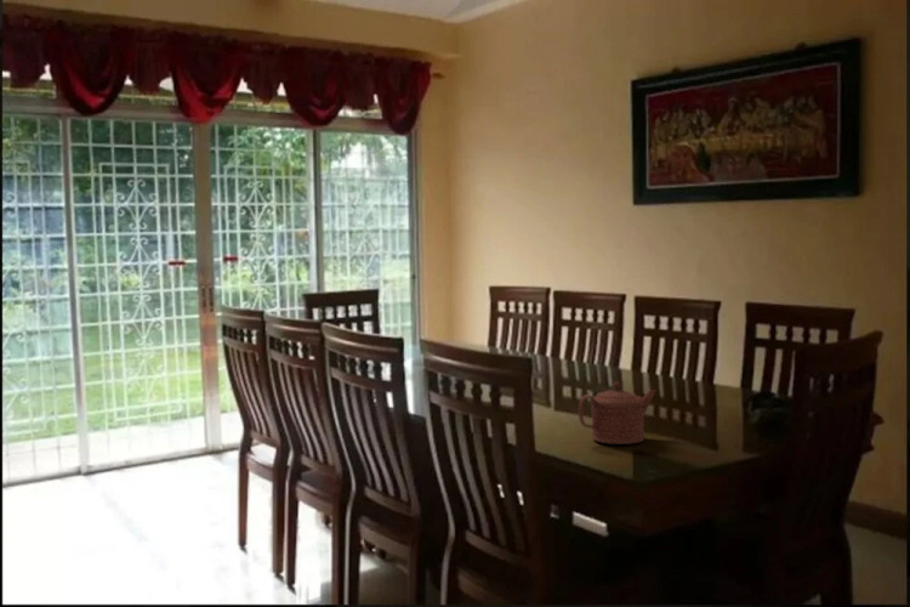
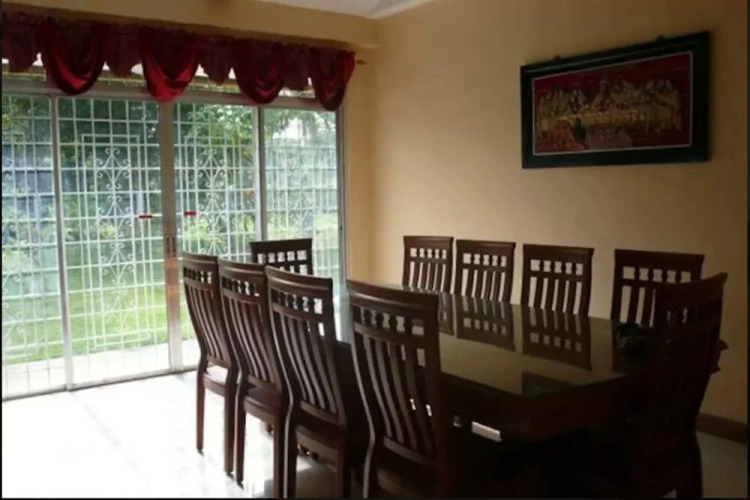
- teapot (618, 410)
